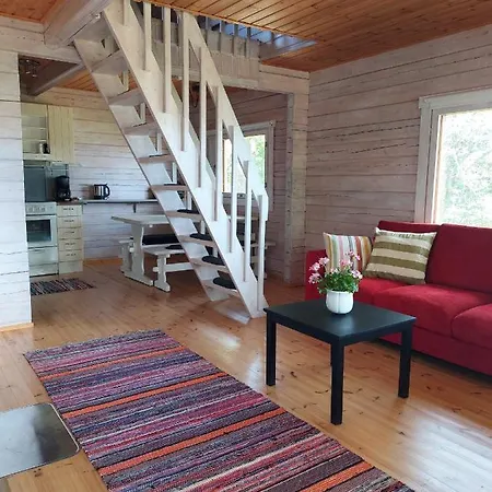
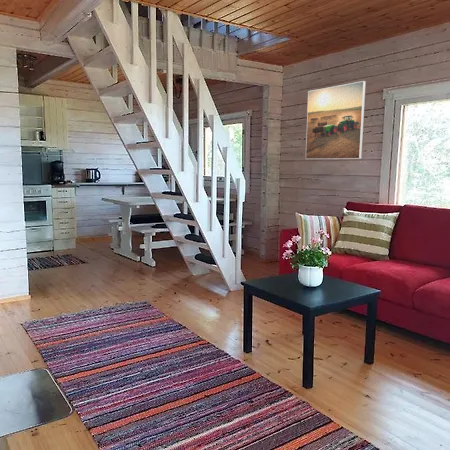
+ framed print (333, 123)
